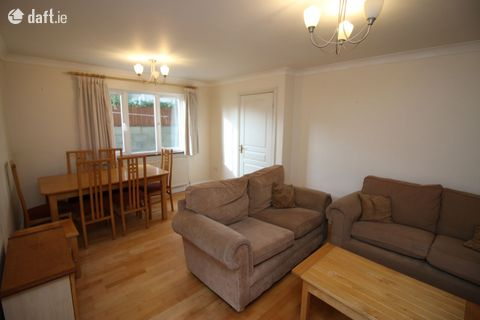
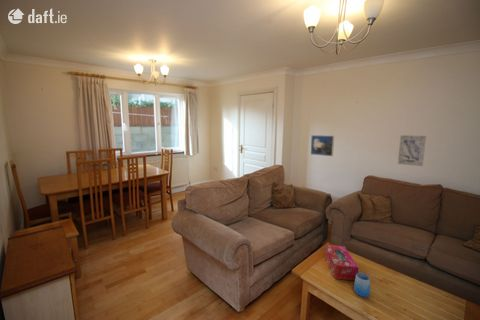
+ wall art (411, 150)
+ tissue box (339, 261)
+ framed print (321, 145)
+ cup (362, 284)
